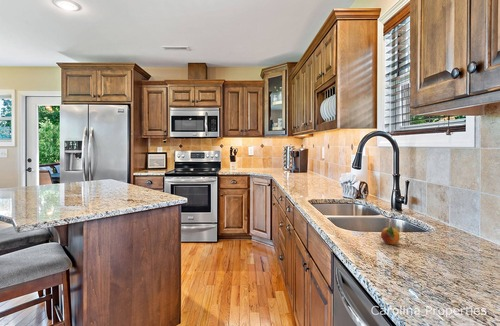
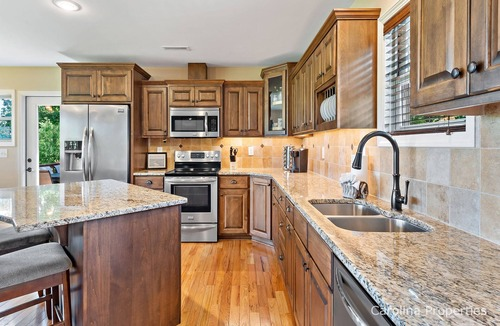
- fruit (390, 233)
